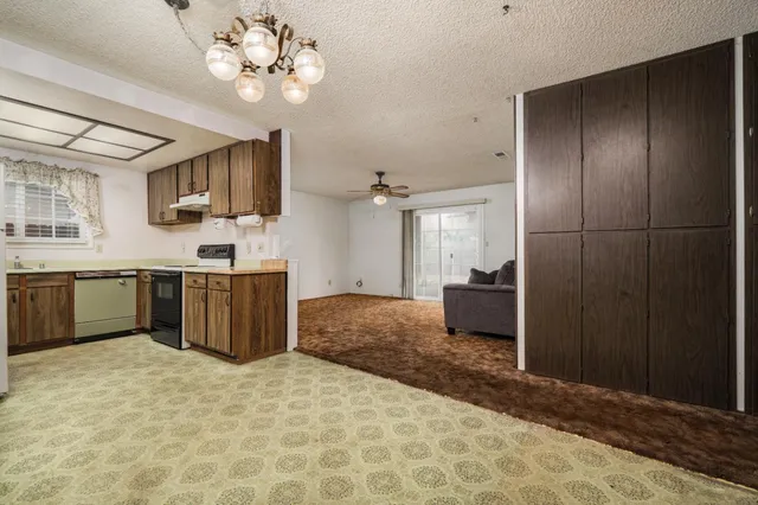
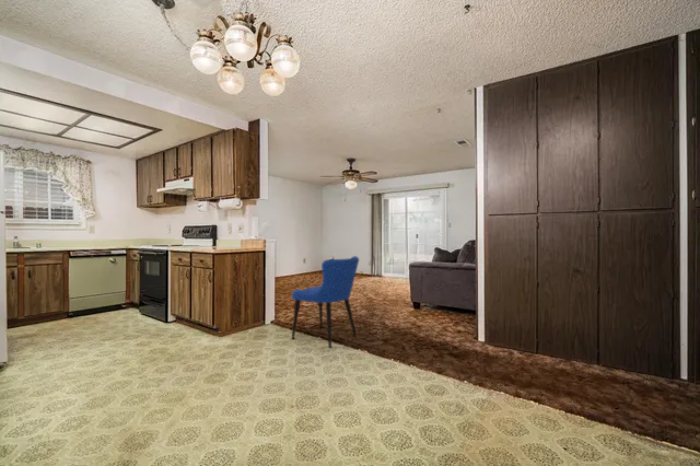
+ dining chair (325, 296)
